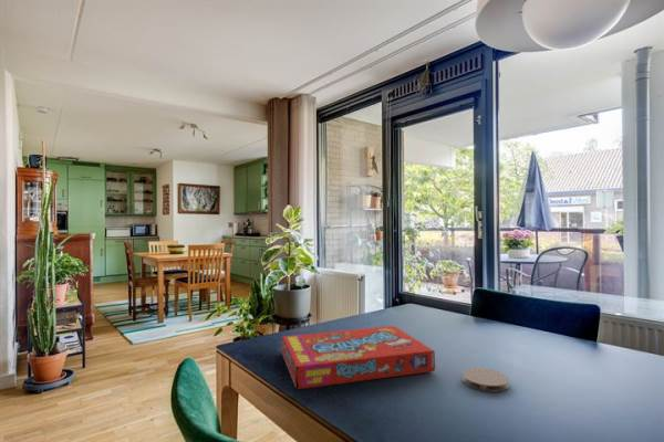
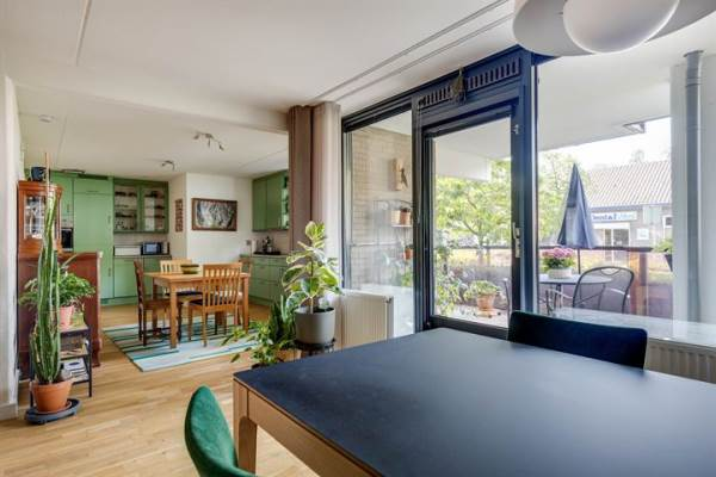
- coaster (485, 379)
- snack box (353, 352)
